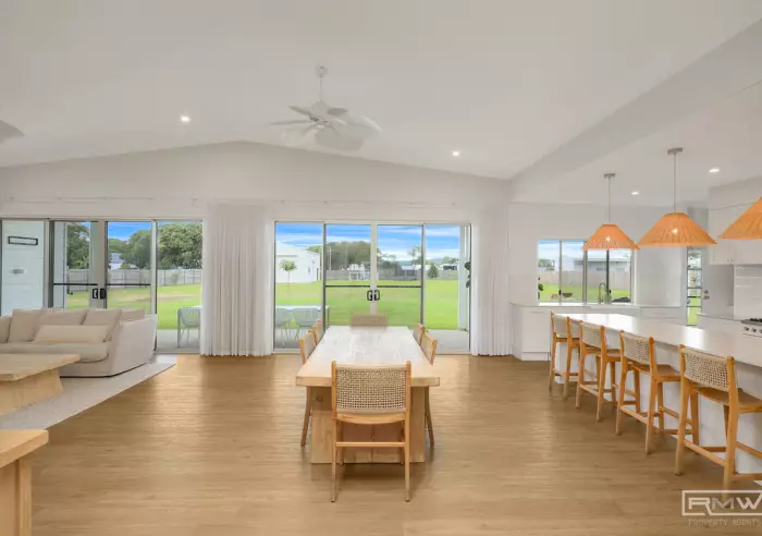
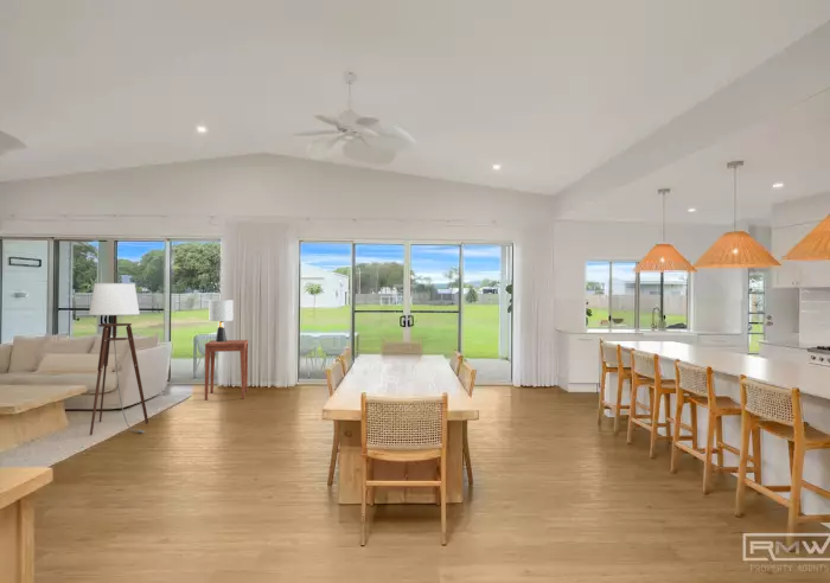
+ side table (213, 369)
+ lamp (221, 320)
+ floor lamp (115, 355)
